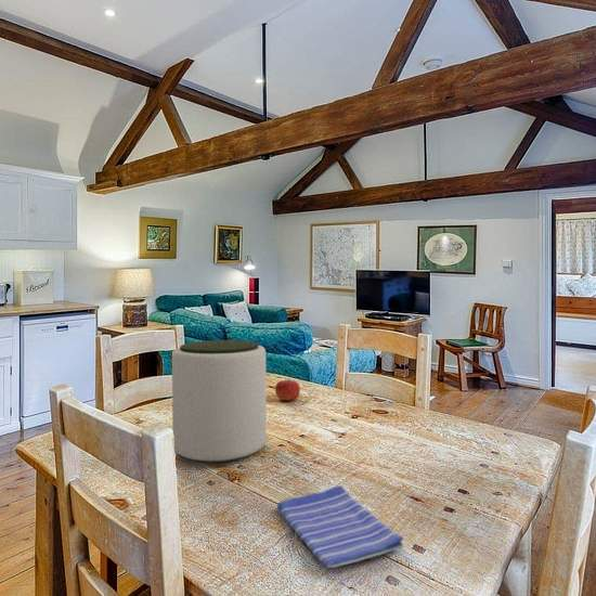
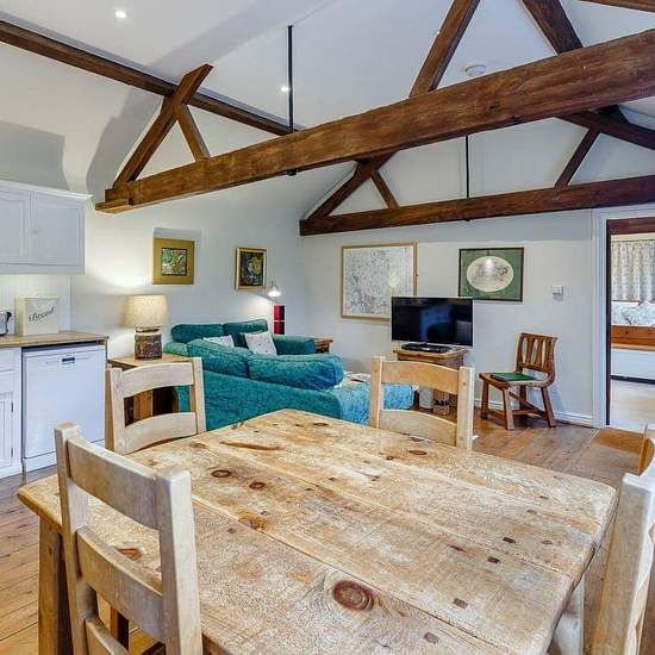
- plant pot (220, 396)
- fruit (287, 389)
- dish towel (335, 520)
